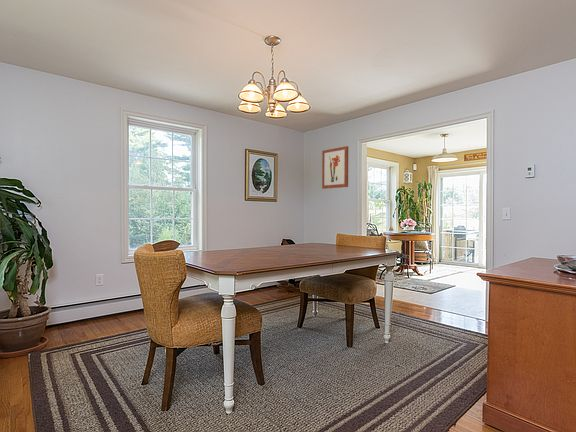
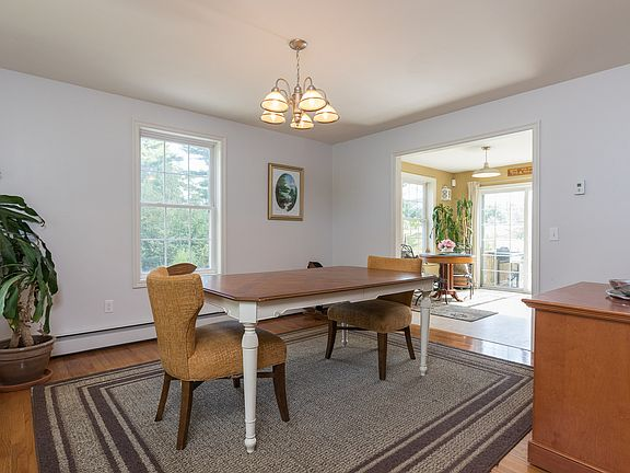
- wall art (334, 168)
